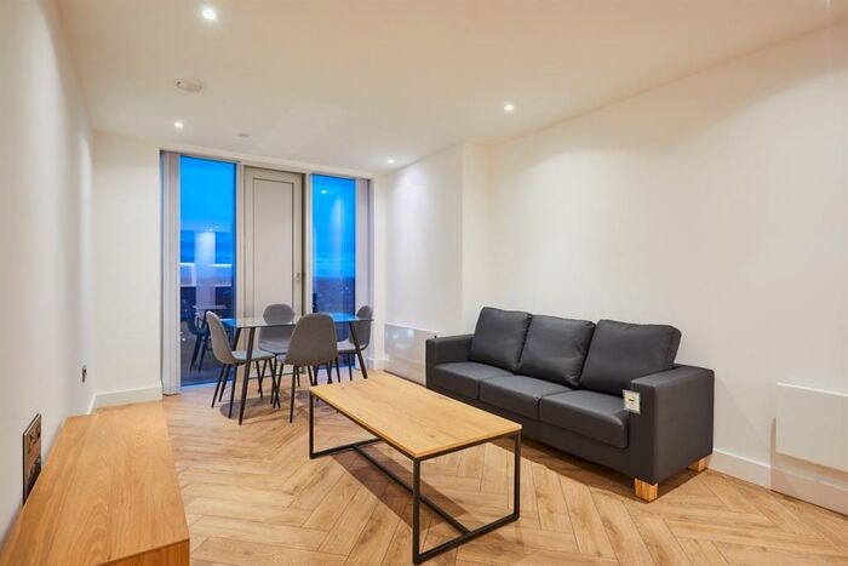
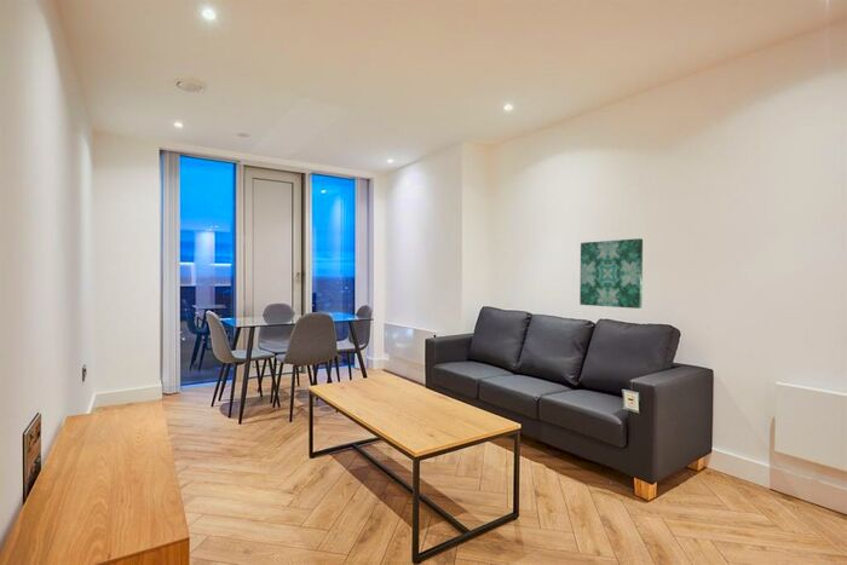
+ wall art (609, 273)
